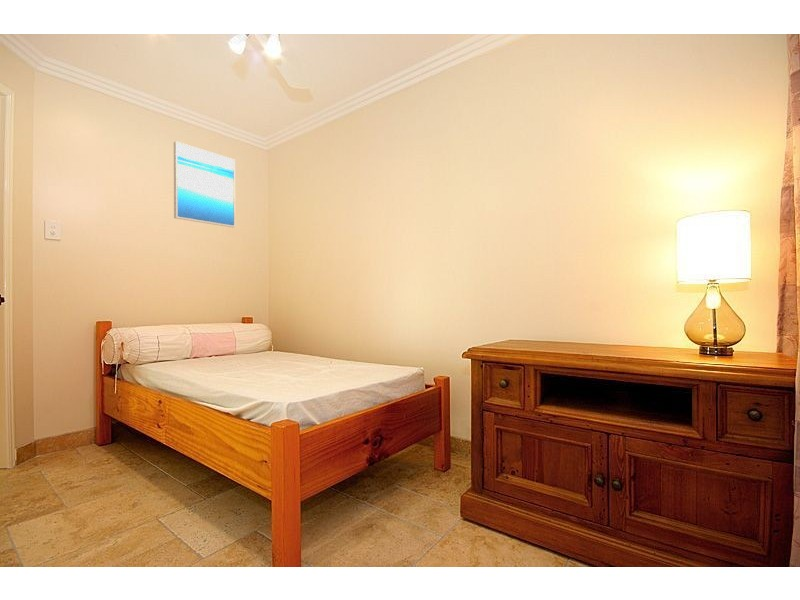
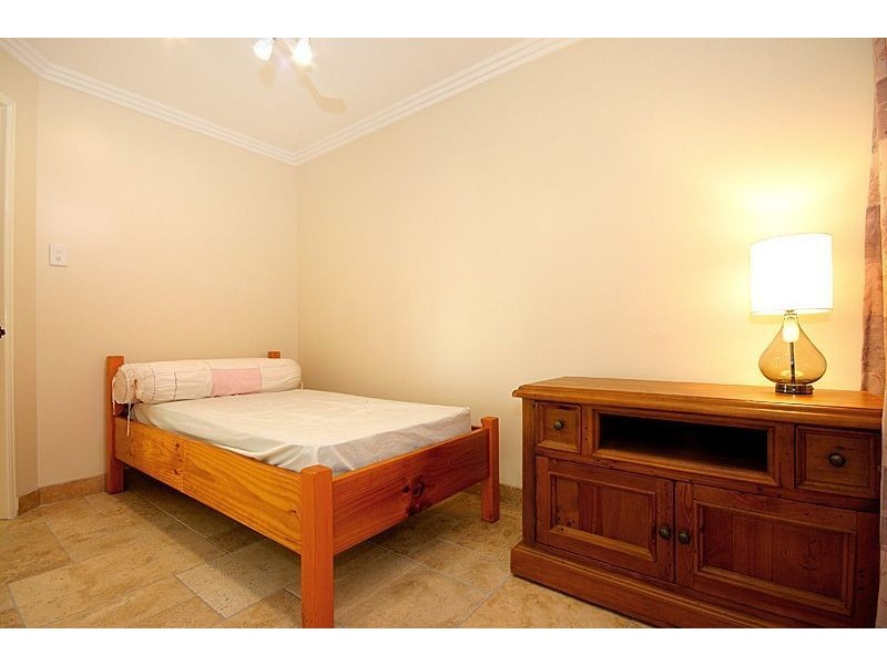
- wall art (206, 187)
